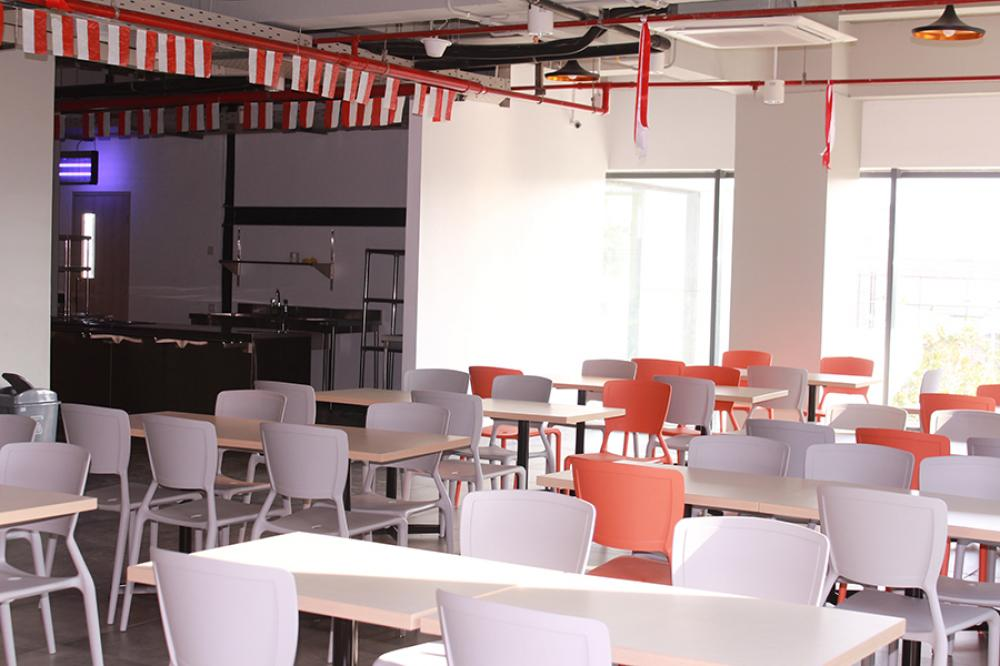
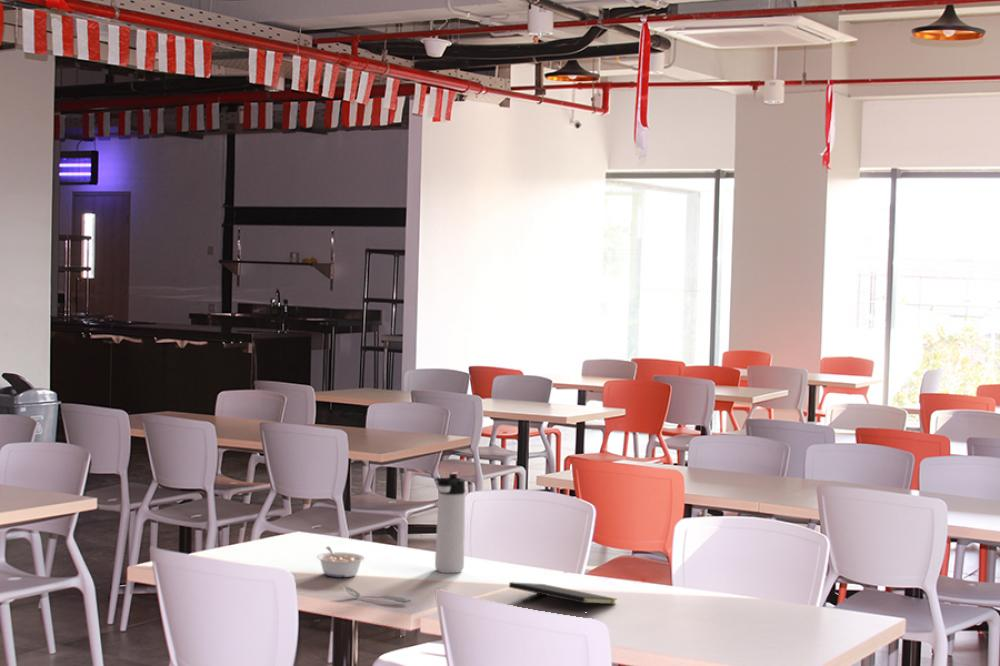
+ spoon (376, 597)
+ thermos bottle (448, 523)
+ legume (338, 563)
+ notepad (562, 593)
